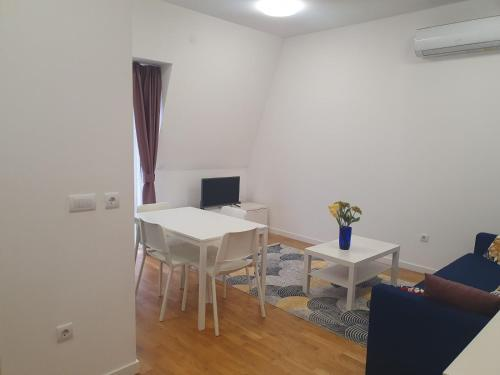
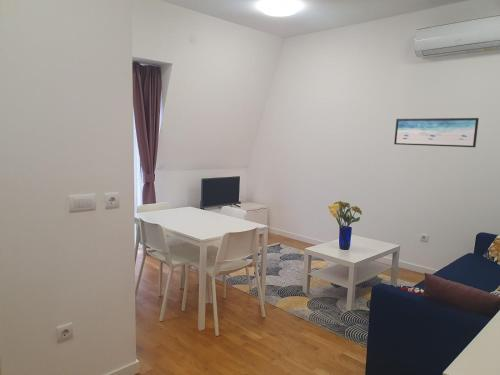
+ wall art (433, 132)
